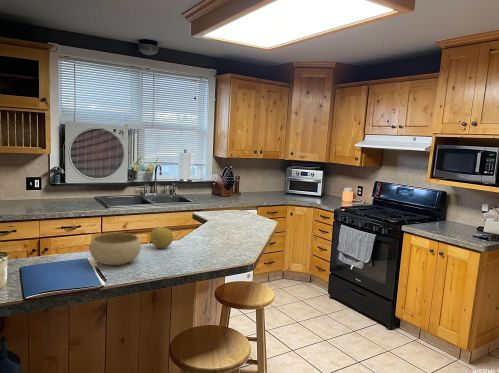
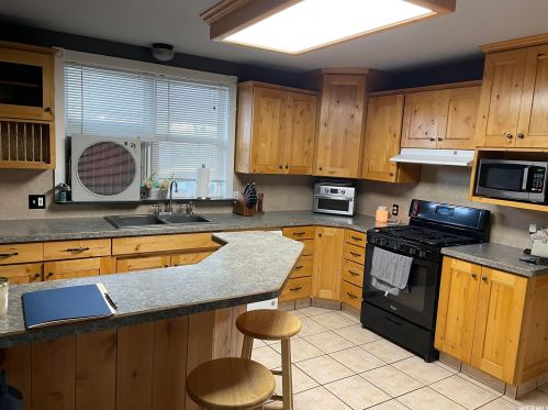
- bowl (115, 249)
- fruit (161, 237)
